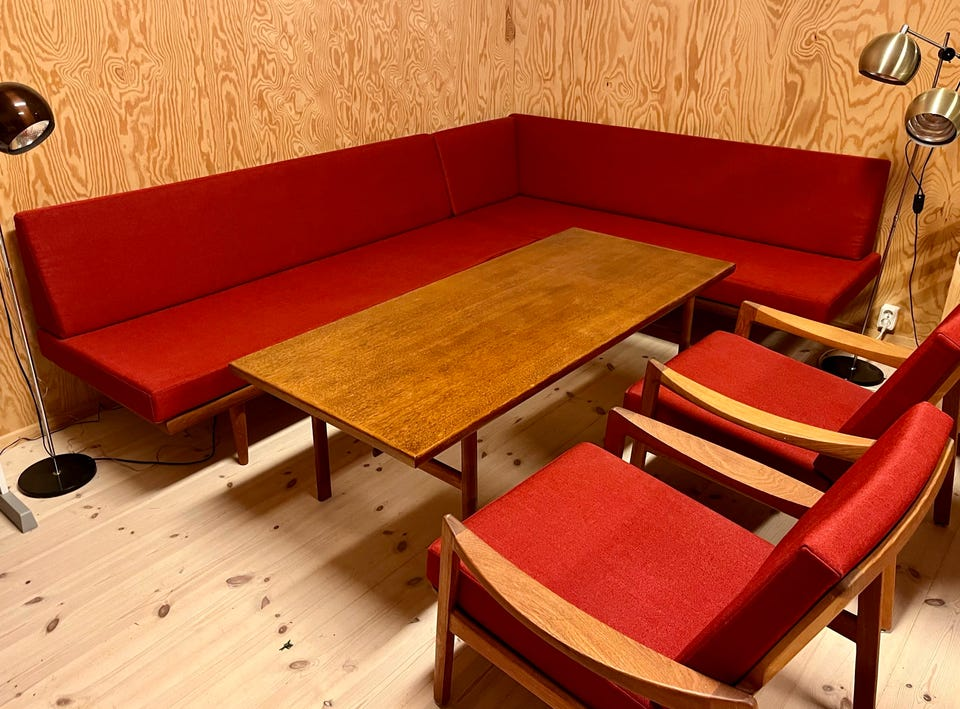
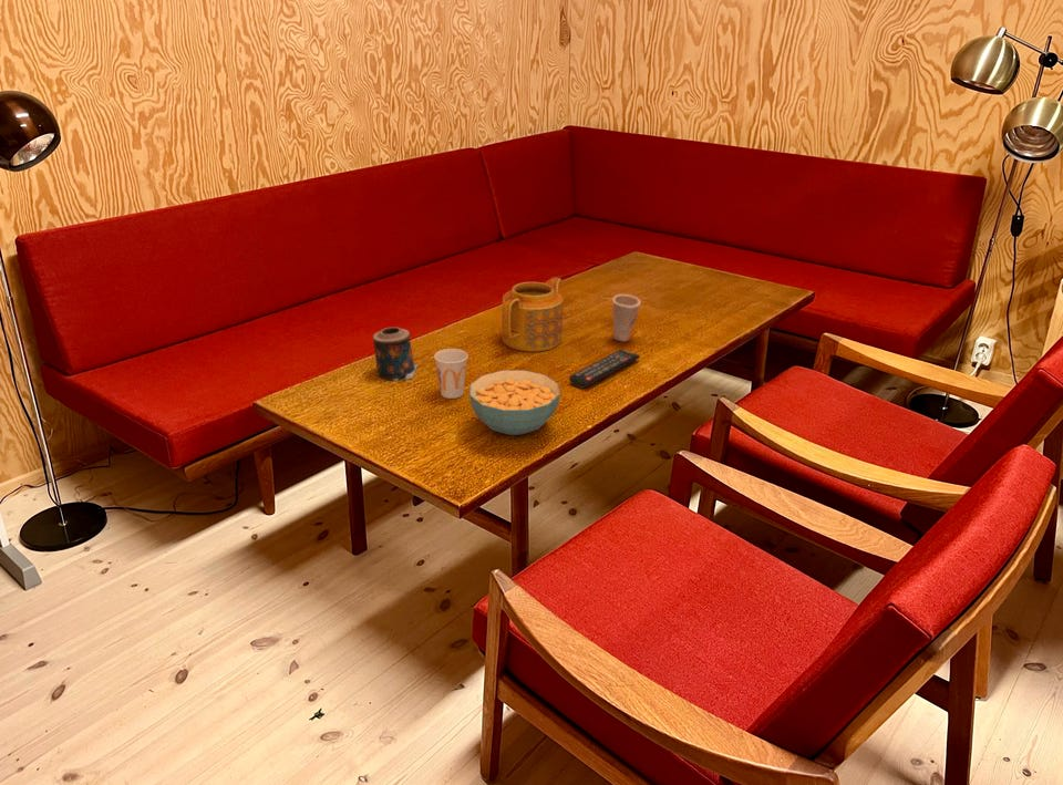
+ teapot (533, 313)
+ cereal bowl (514, 409)
+ cup (625, 319)
+ candle (399, 350)
+ cup (451, 374)
+ remote control (605, 368)
